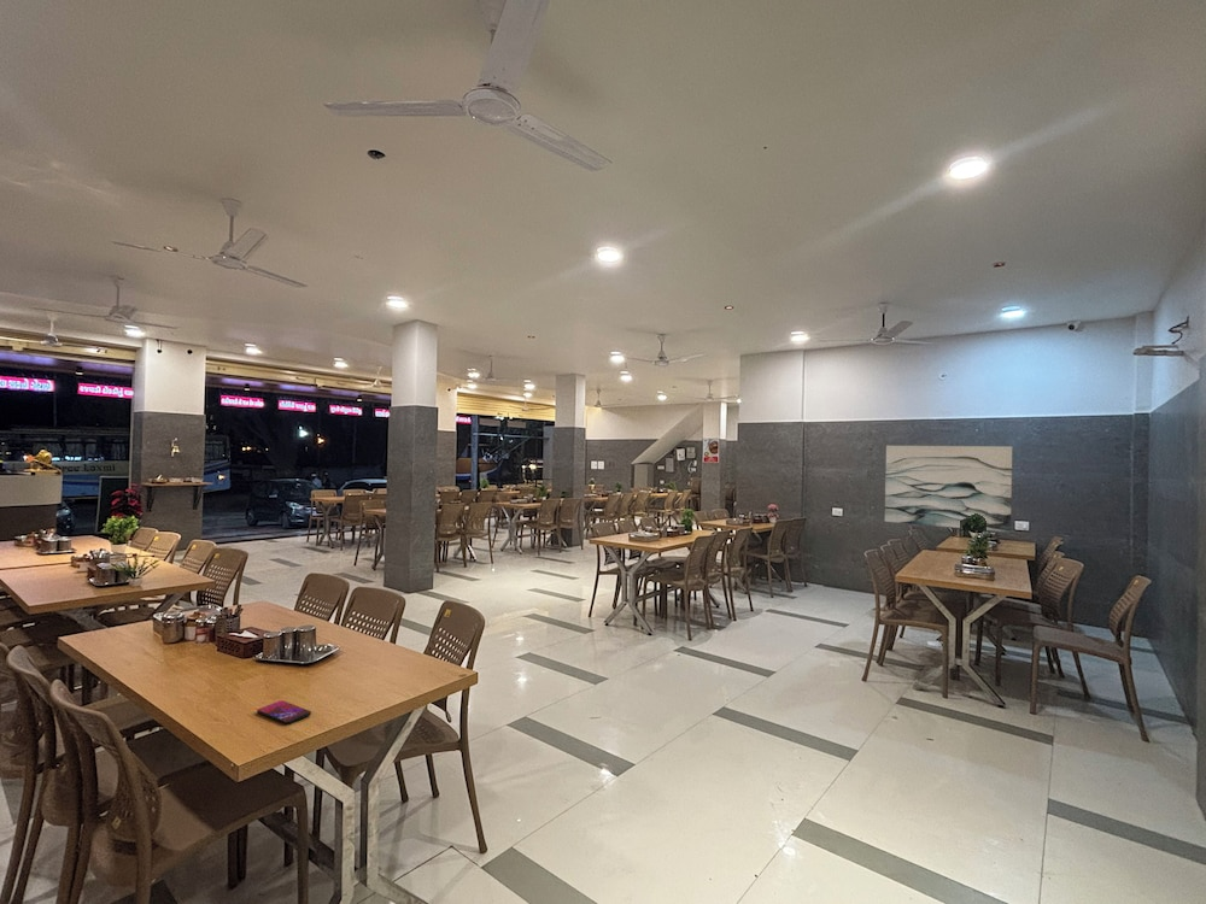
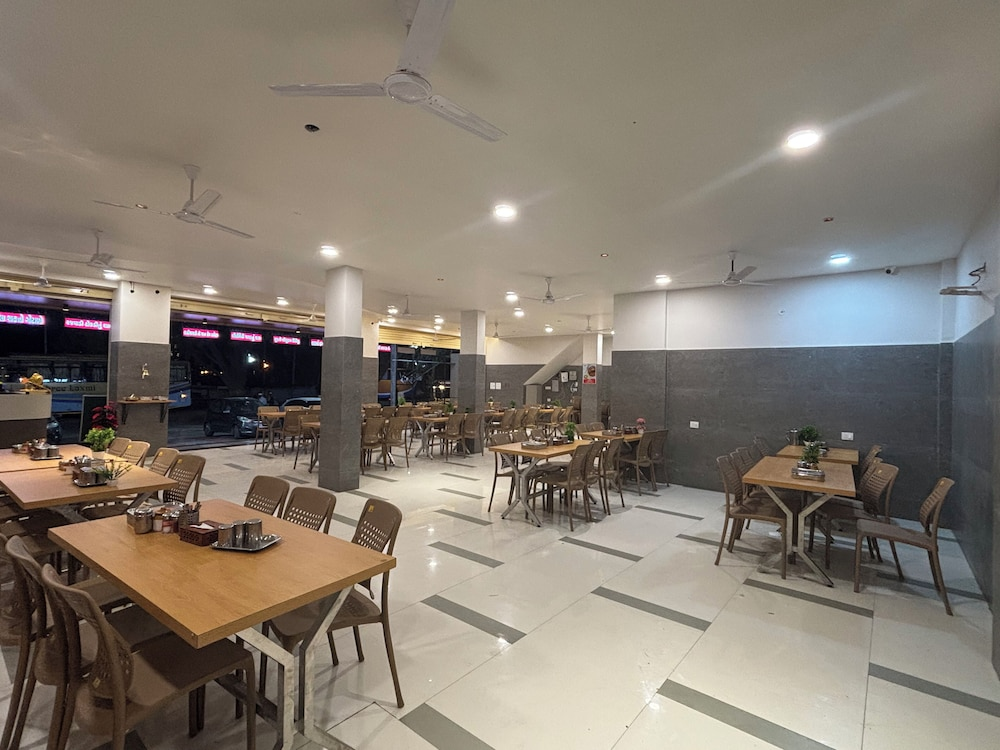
- wall art (944, 486)
- smartphone (283, 711)
